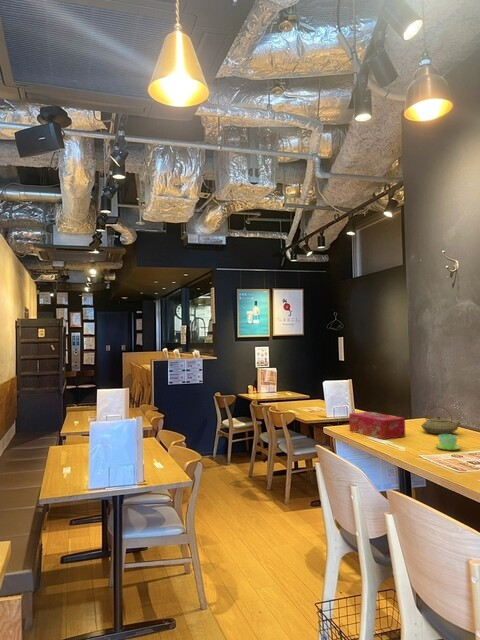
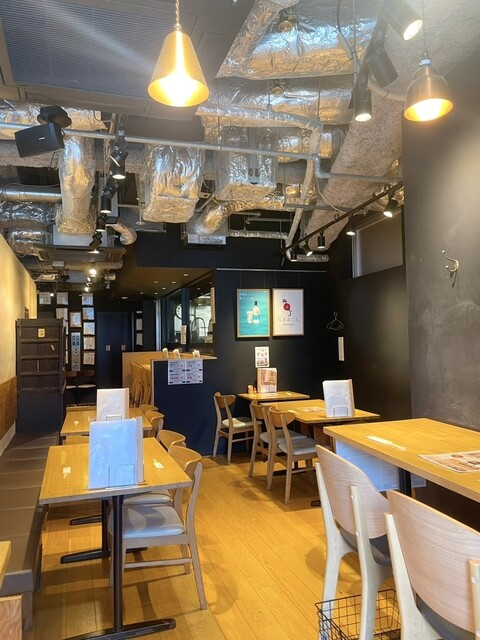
- teapot (440, 419)
- cup (448, 442)
- tissue box (376, 424)
